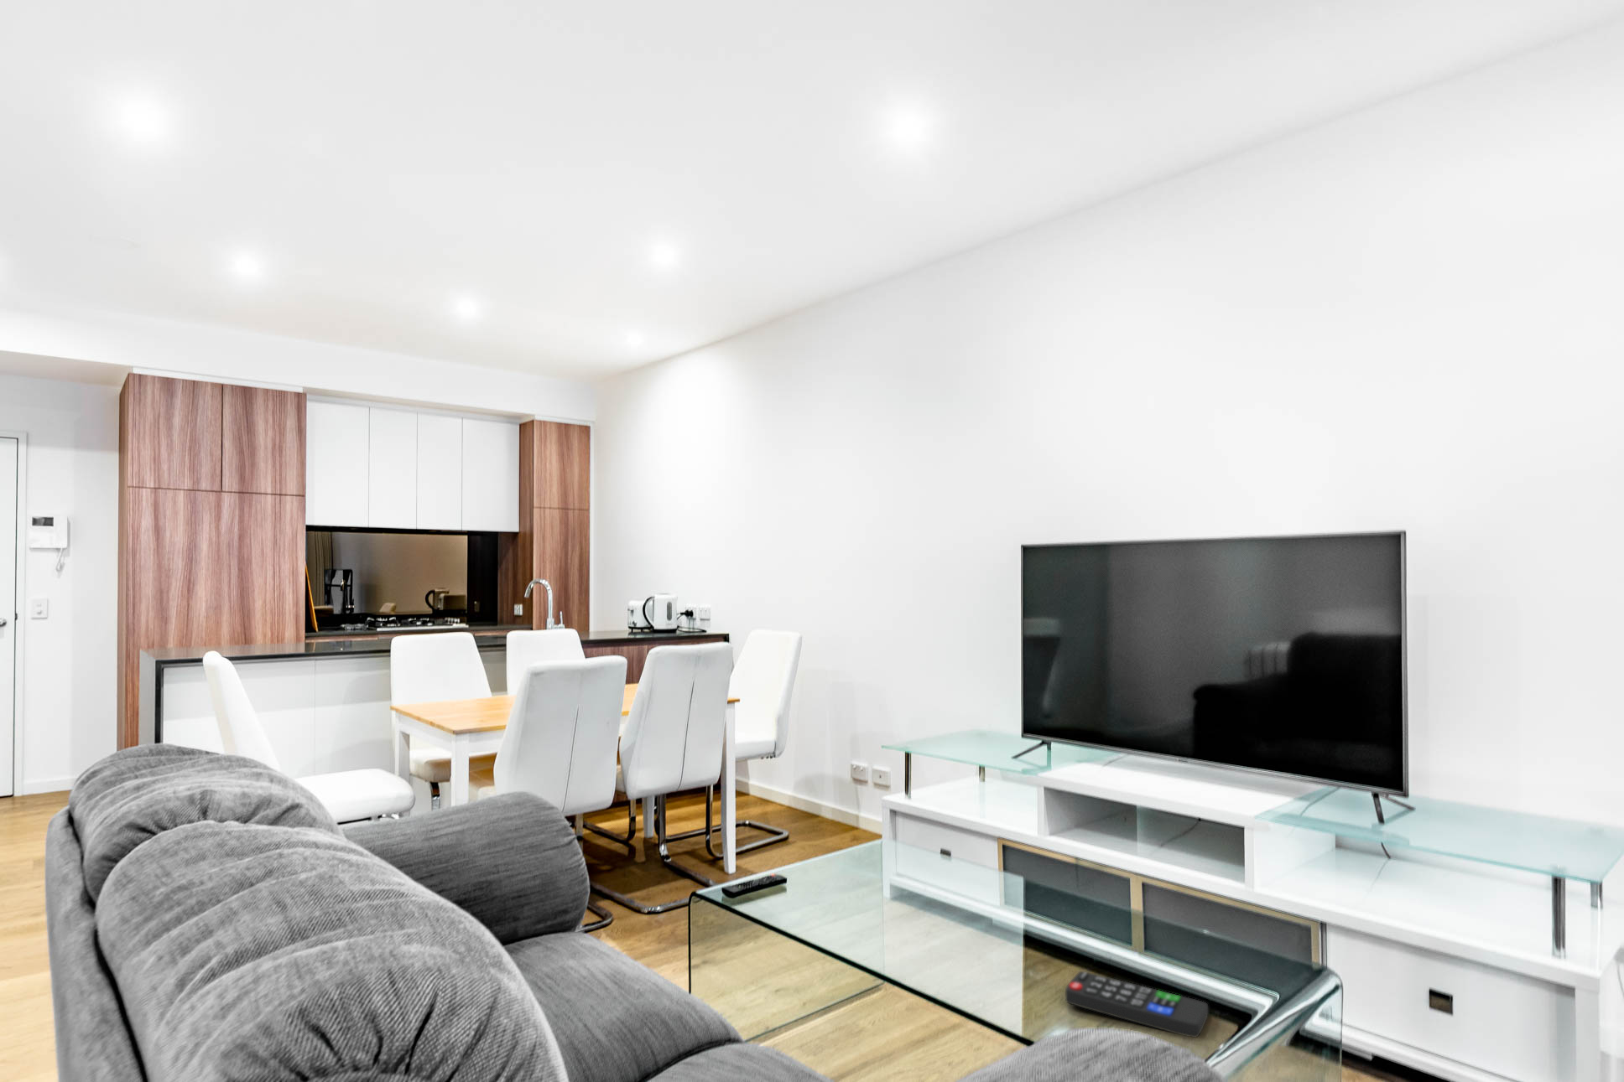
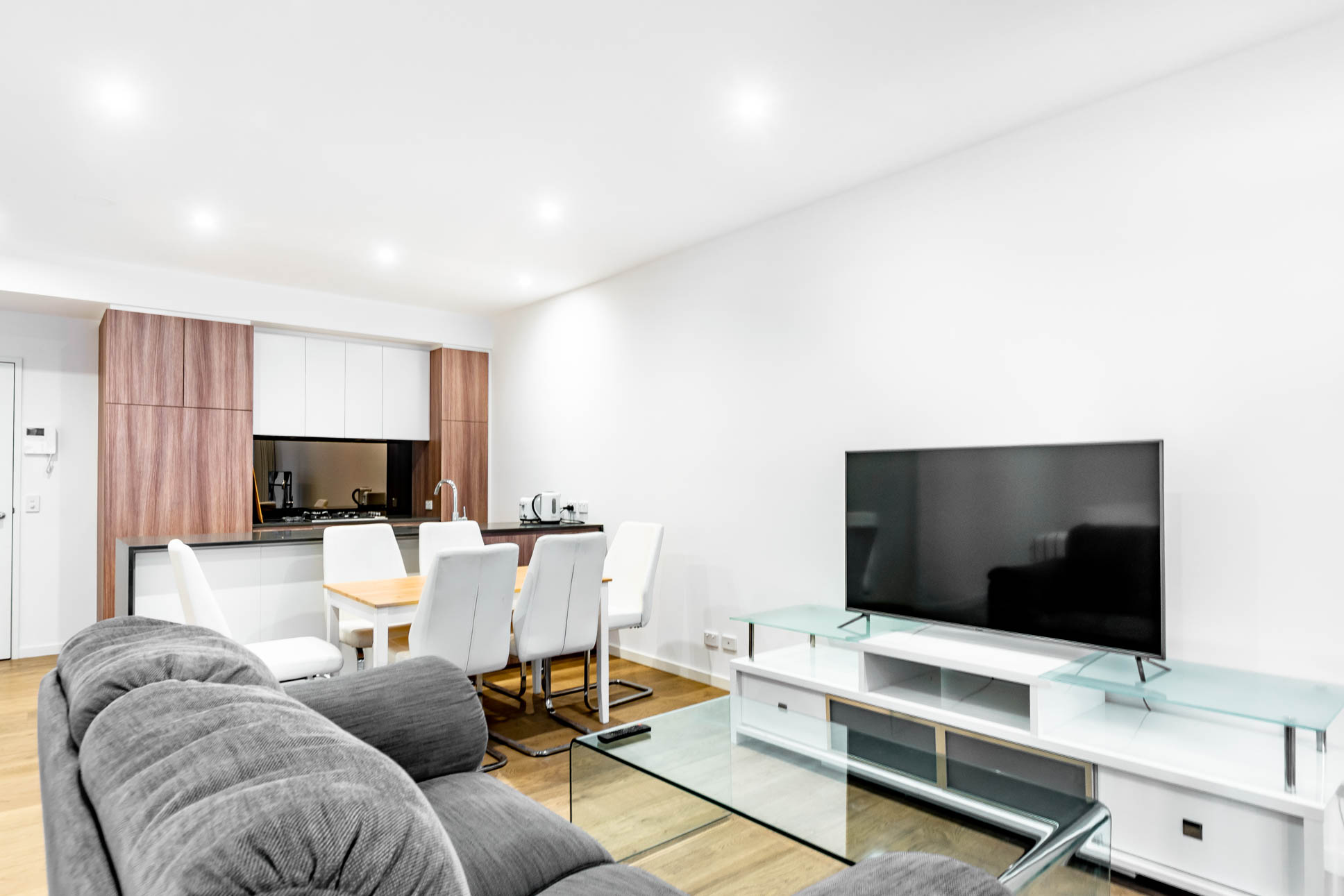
- remote control (1135, 1001)
